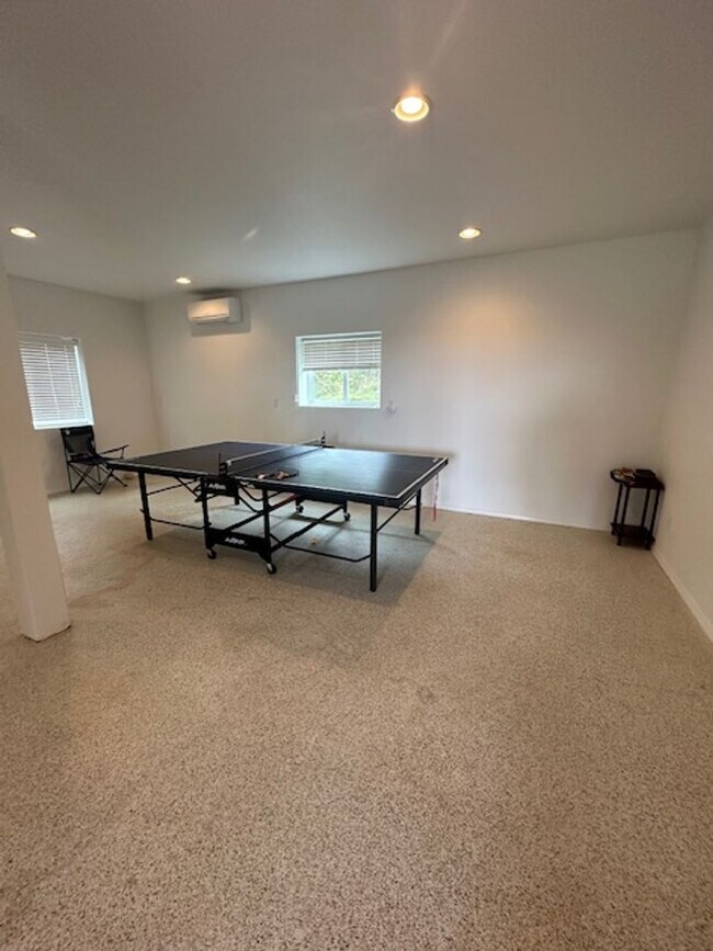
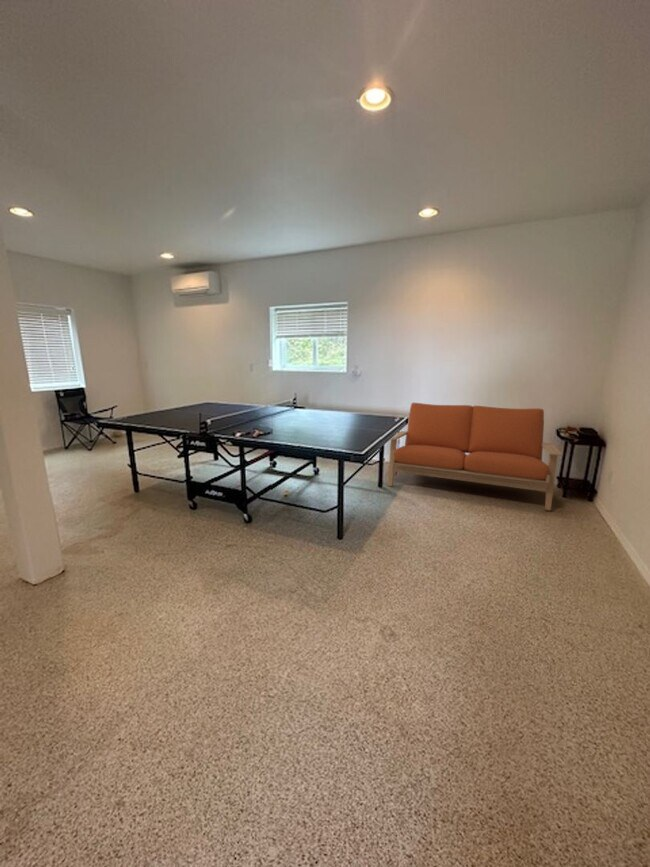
+ sofa (467, 448)
